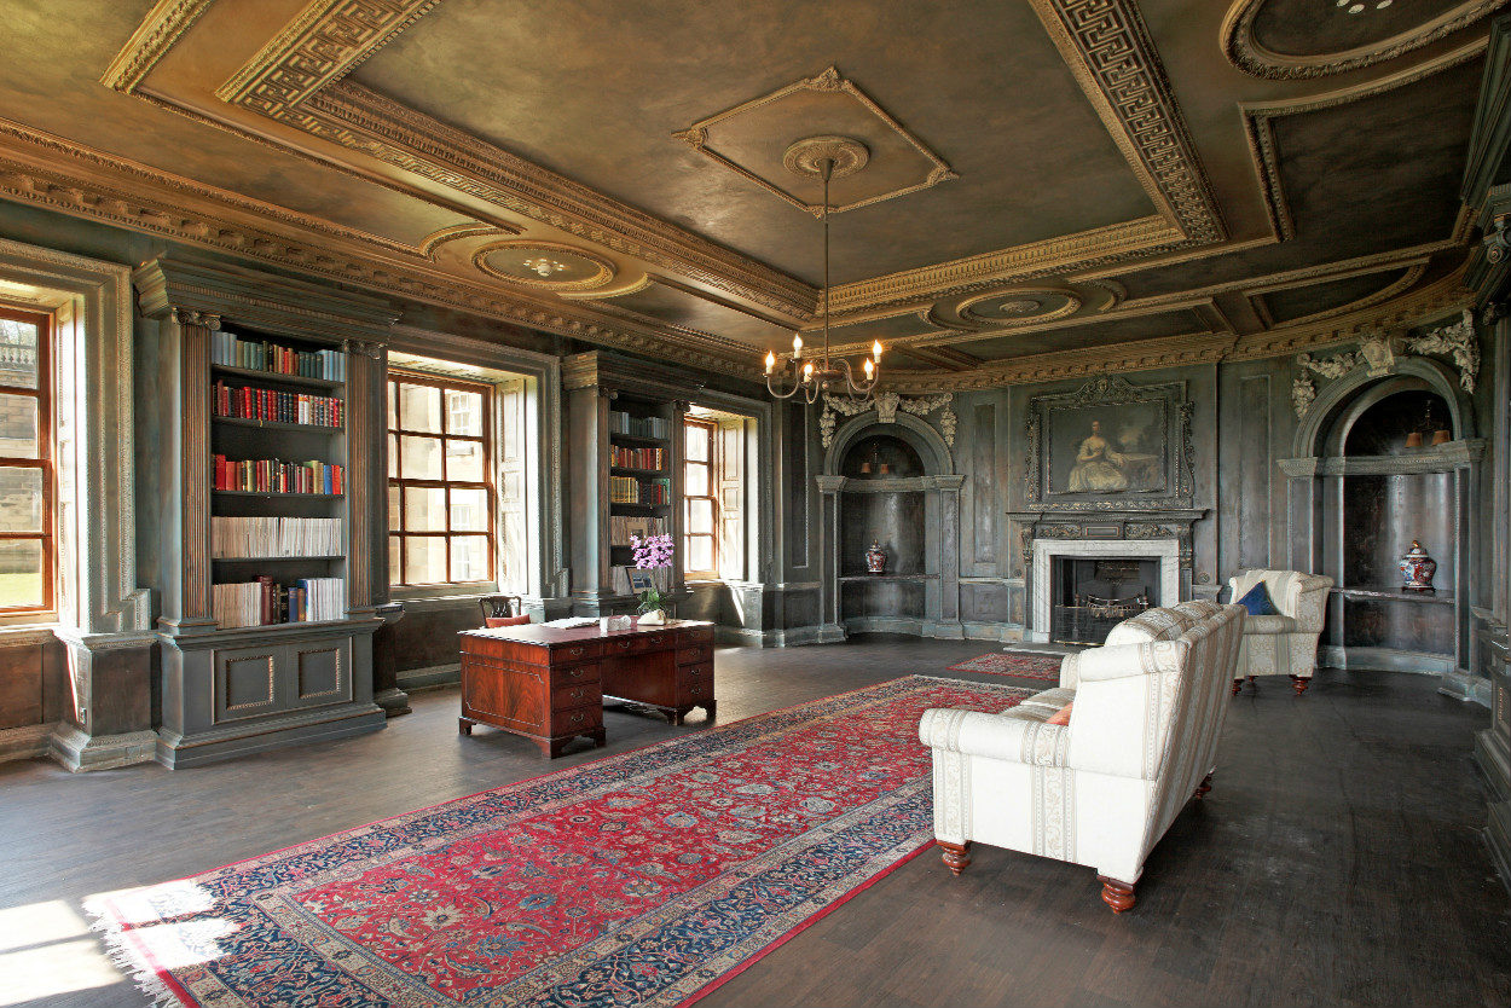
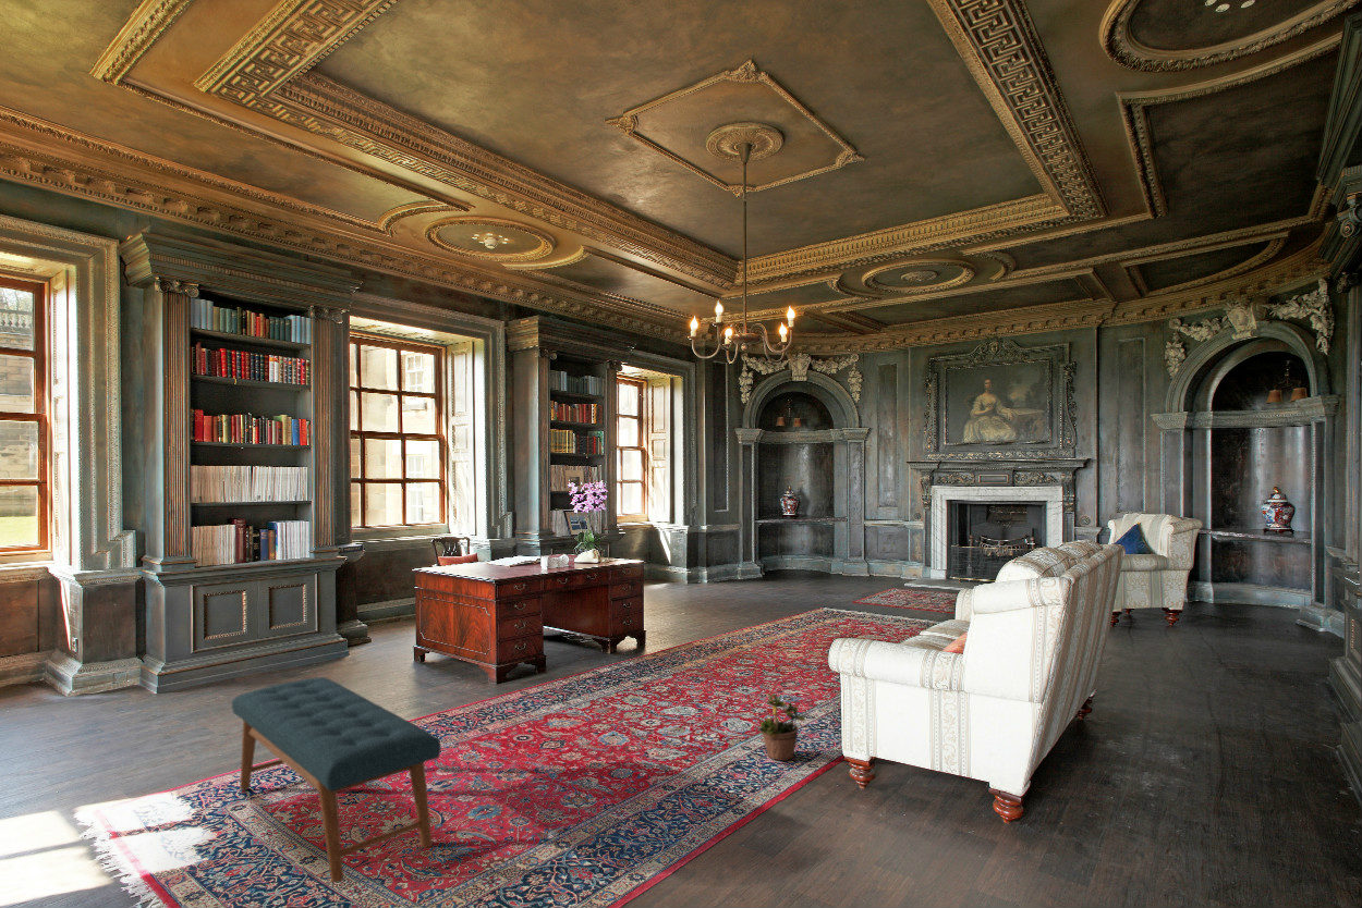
+ potted plant (777, 720)
+ bench (328, 761)
